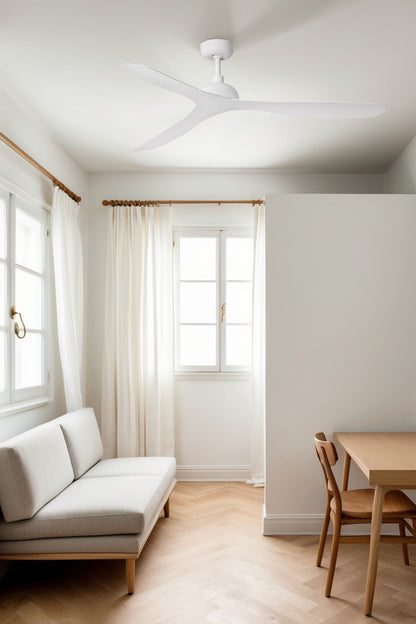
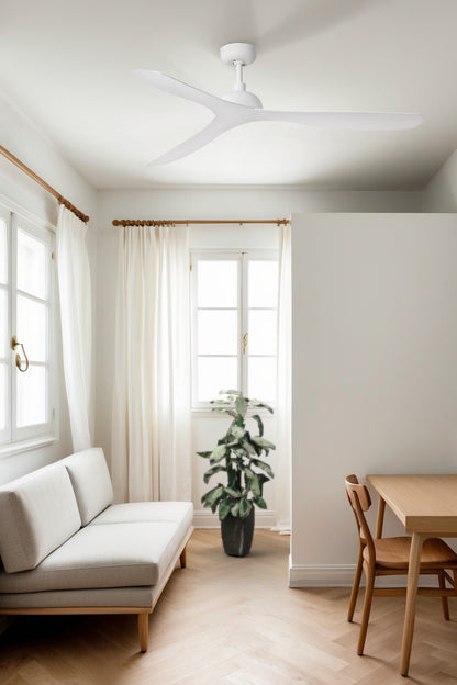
+ indoor plant (235, 469)
